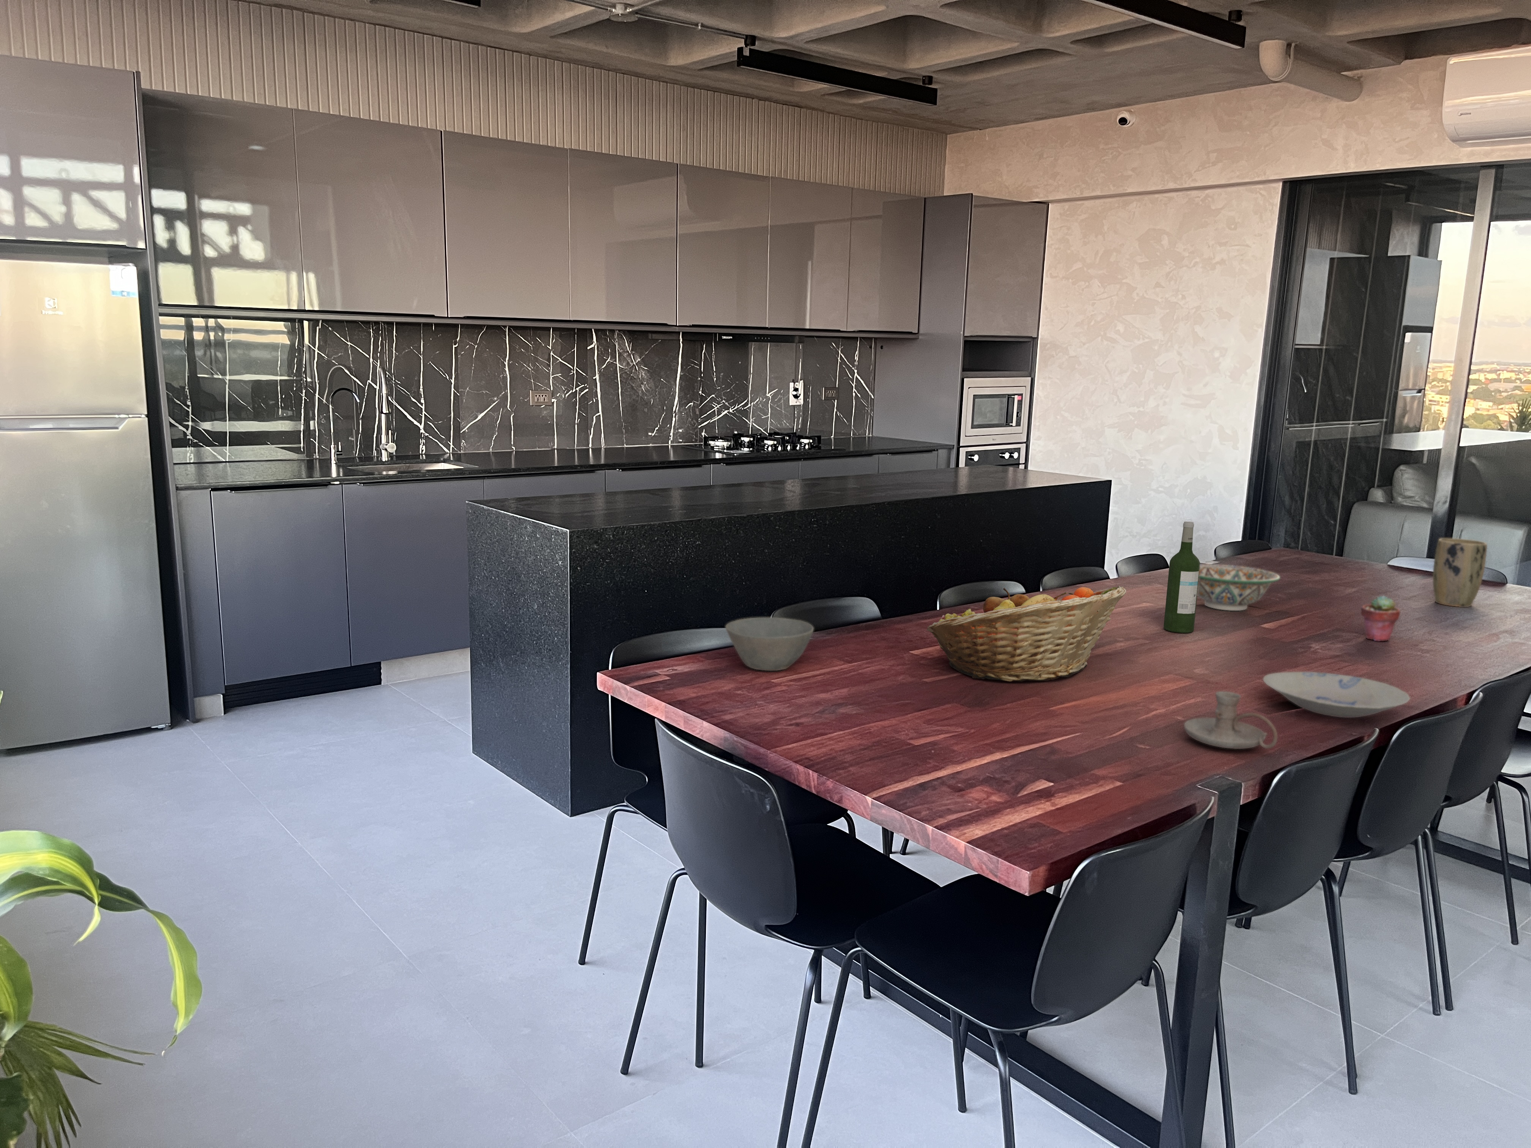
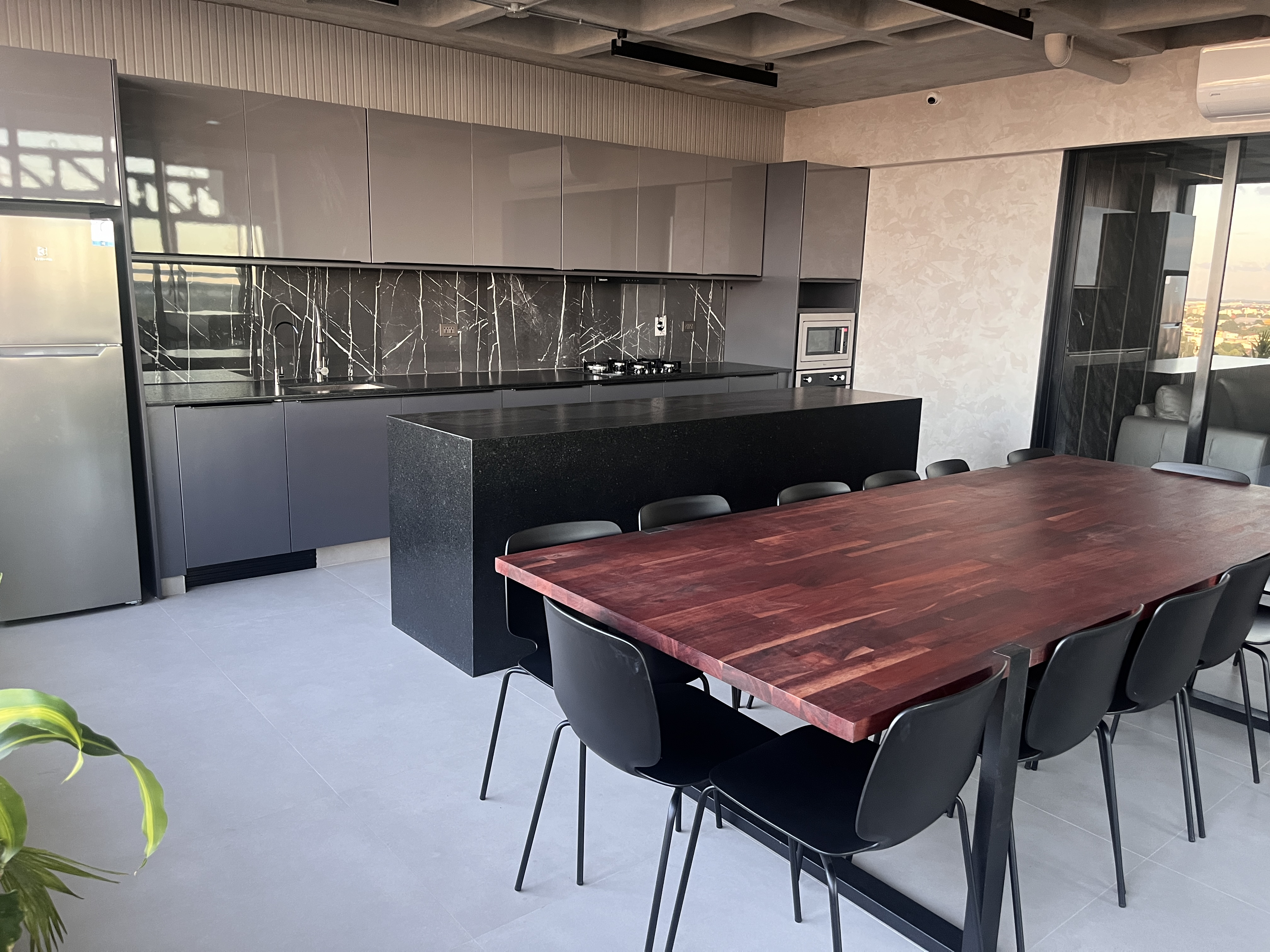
- plant pot (1457, 573)
- fruit basket (1027, 625)
- bowl (1333, 698)
- wine bottle (1184, 576)
- candle holder (1233, 721)
- potted succulent (1380, 617)
- decorative bowl (1227, 590)
- bowl (769, 646)
